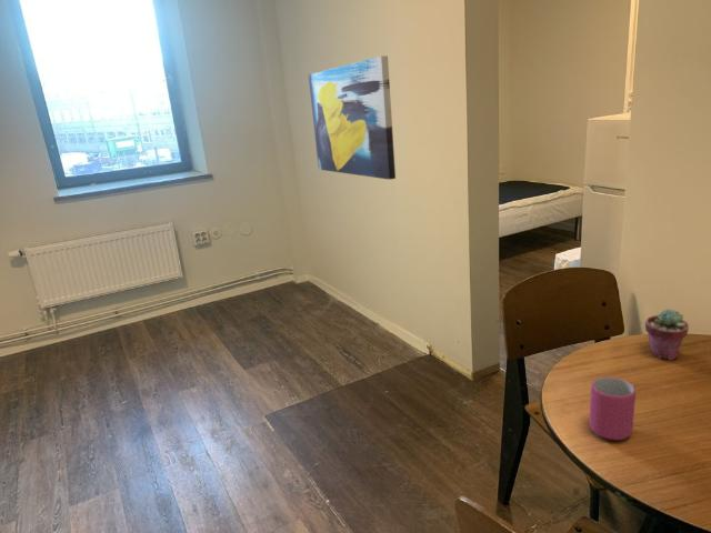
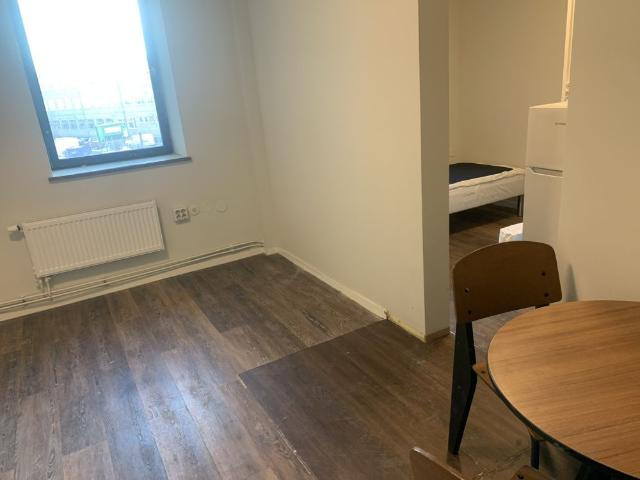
- potted succulent (665, 331)
- wall art (348, 121)
- mug (615, 405)
